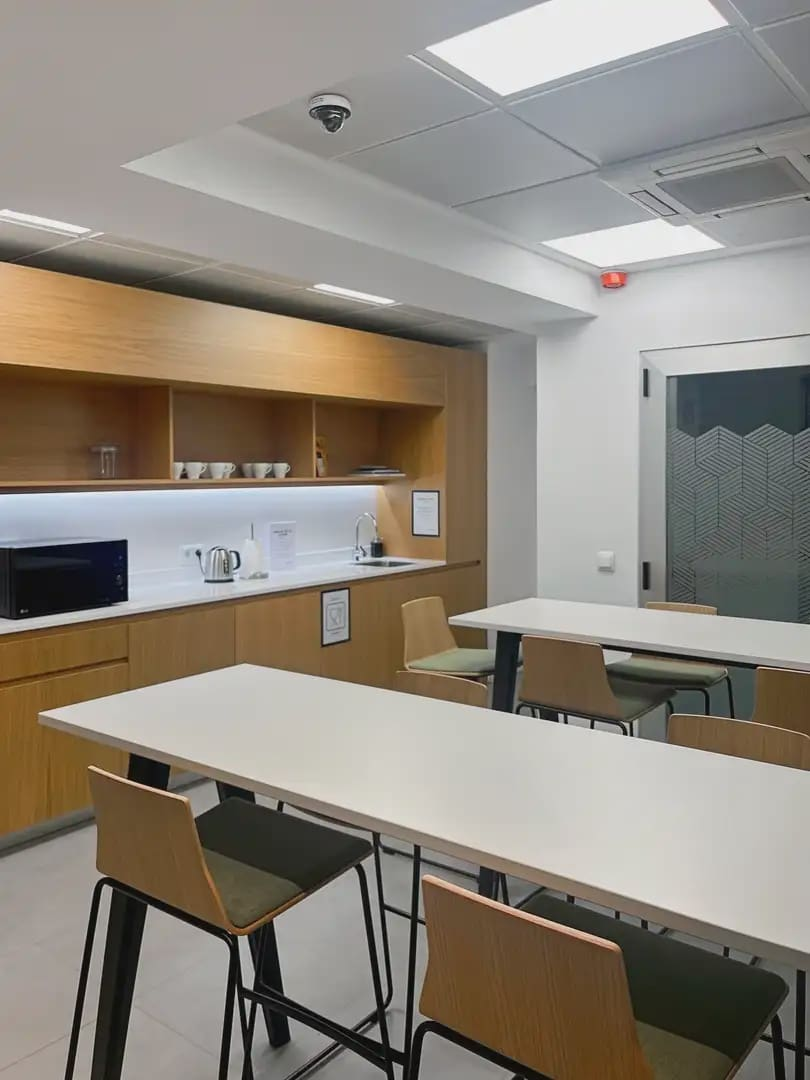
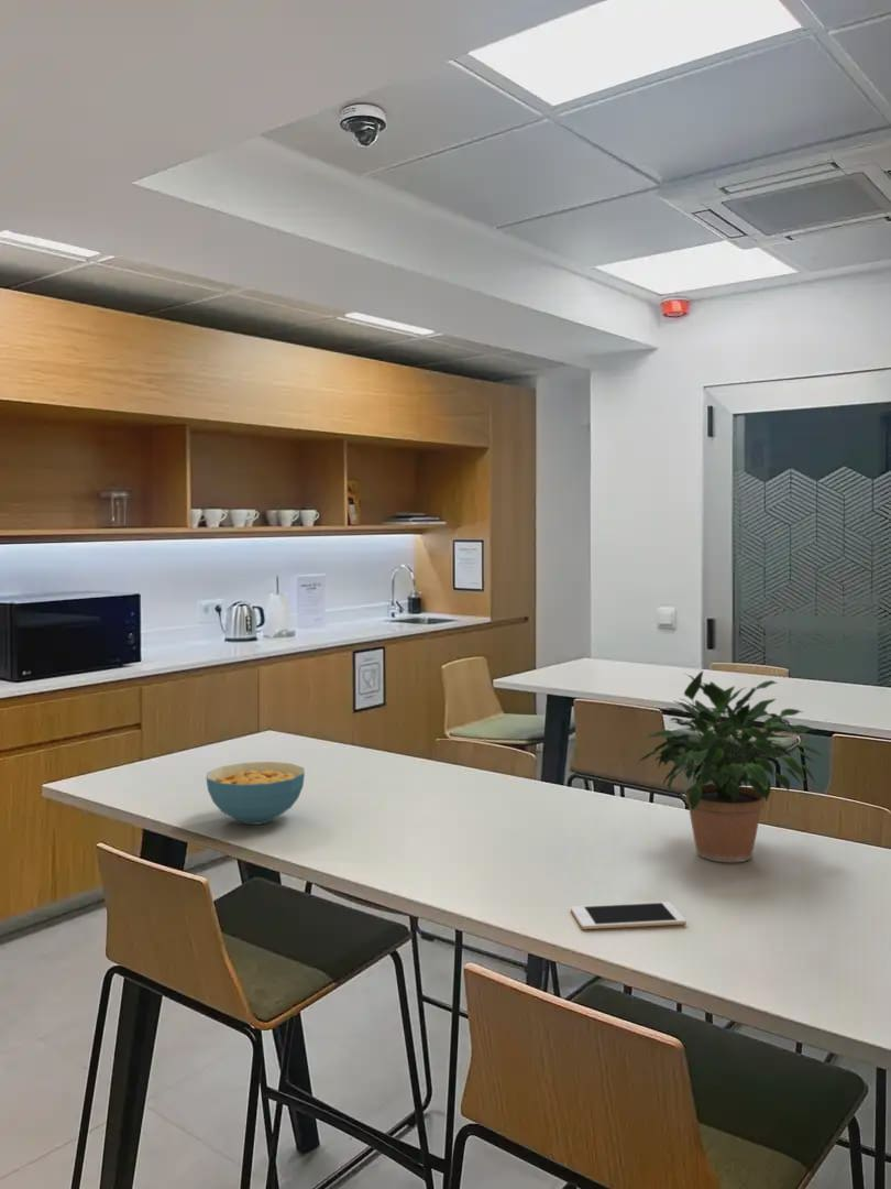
+ cereal bowl (256, 796)
+ cell phone (627, 915)
+ potted plant (736, 759)
